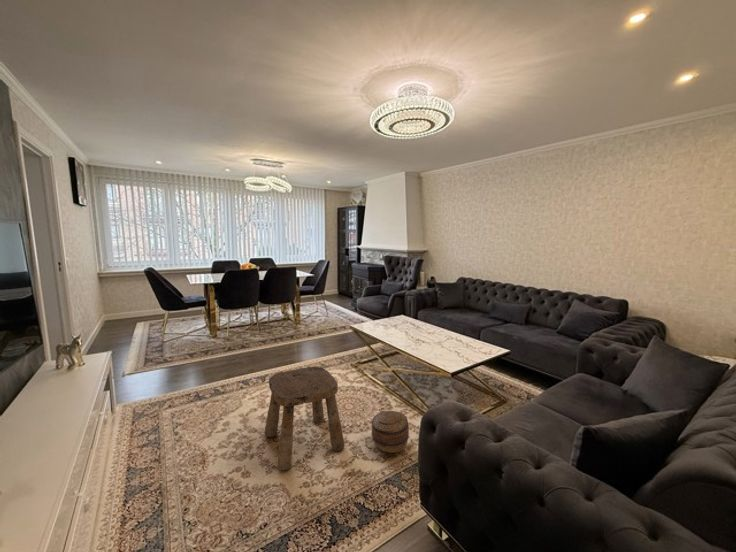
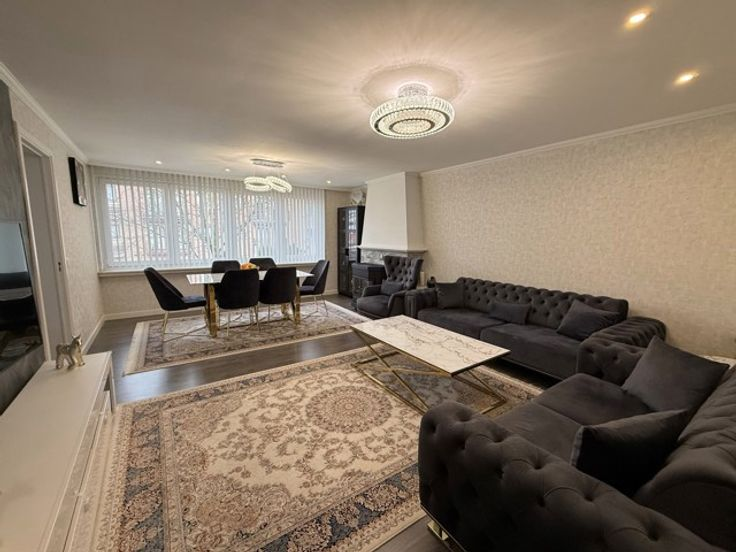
- stool (301, 404)
- basket (389, 430)
